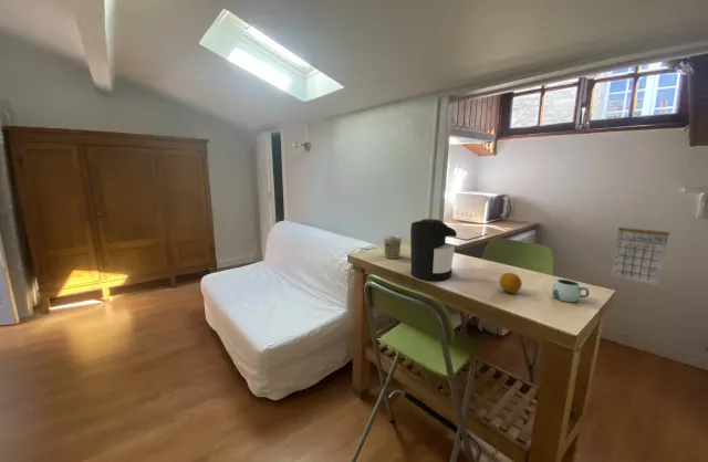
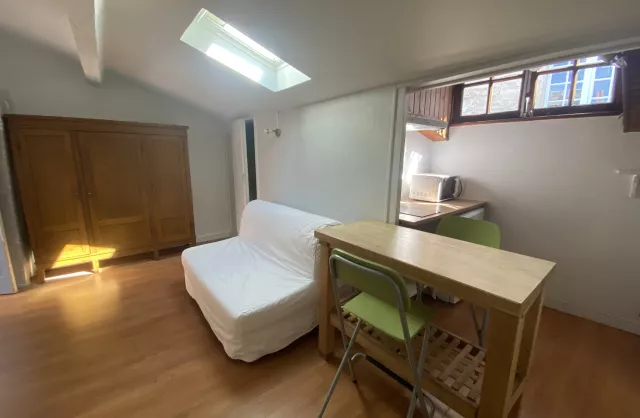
- calendar (639, 249)
- coffee maker (433, 245)
- jar (392, 246)
- mug (570, 291)
- fruit (510, 282)
